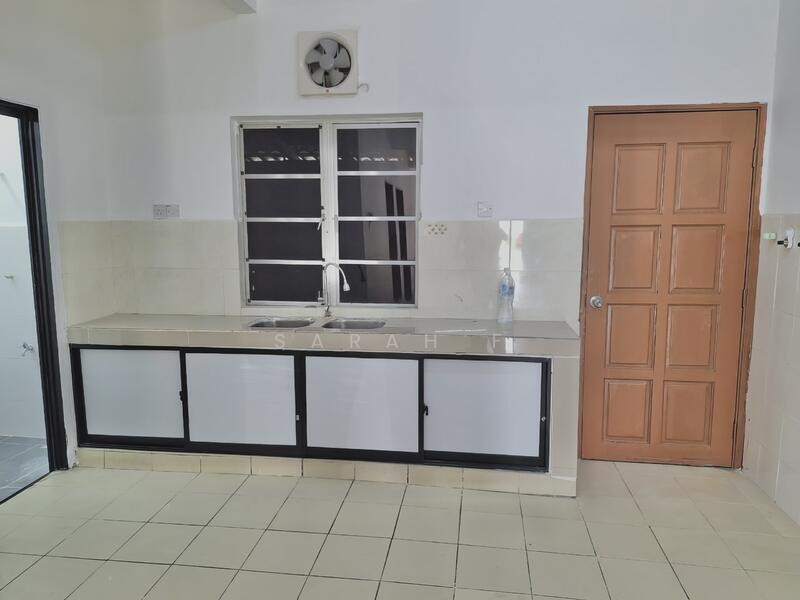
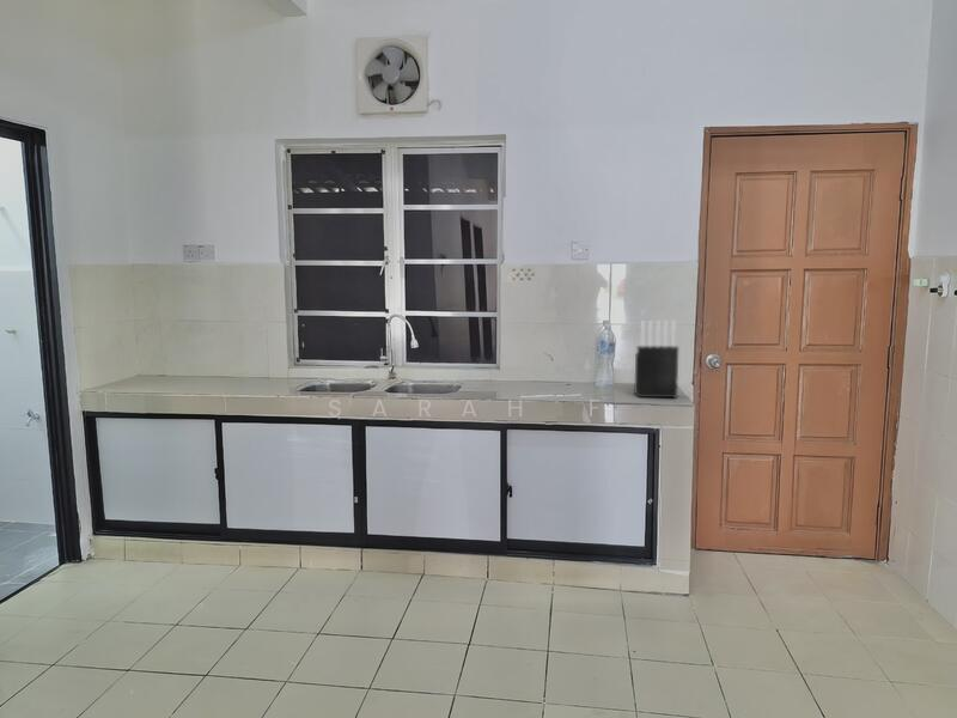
+ knife block (656, 358)
